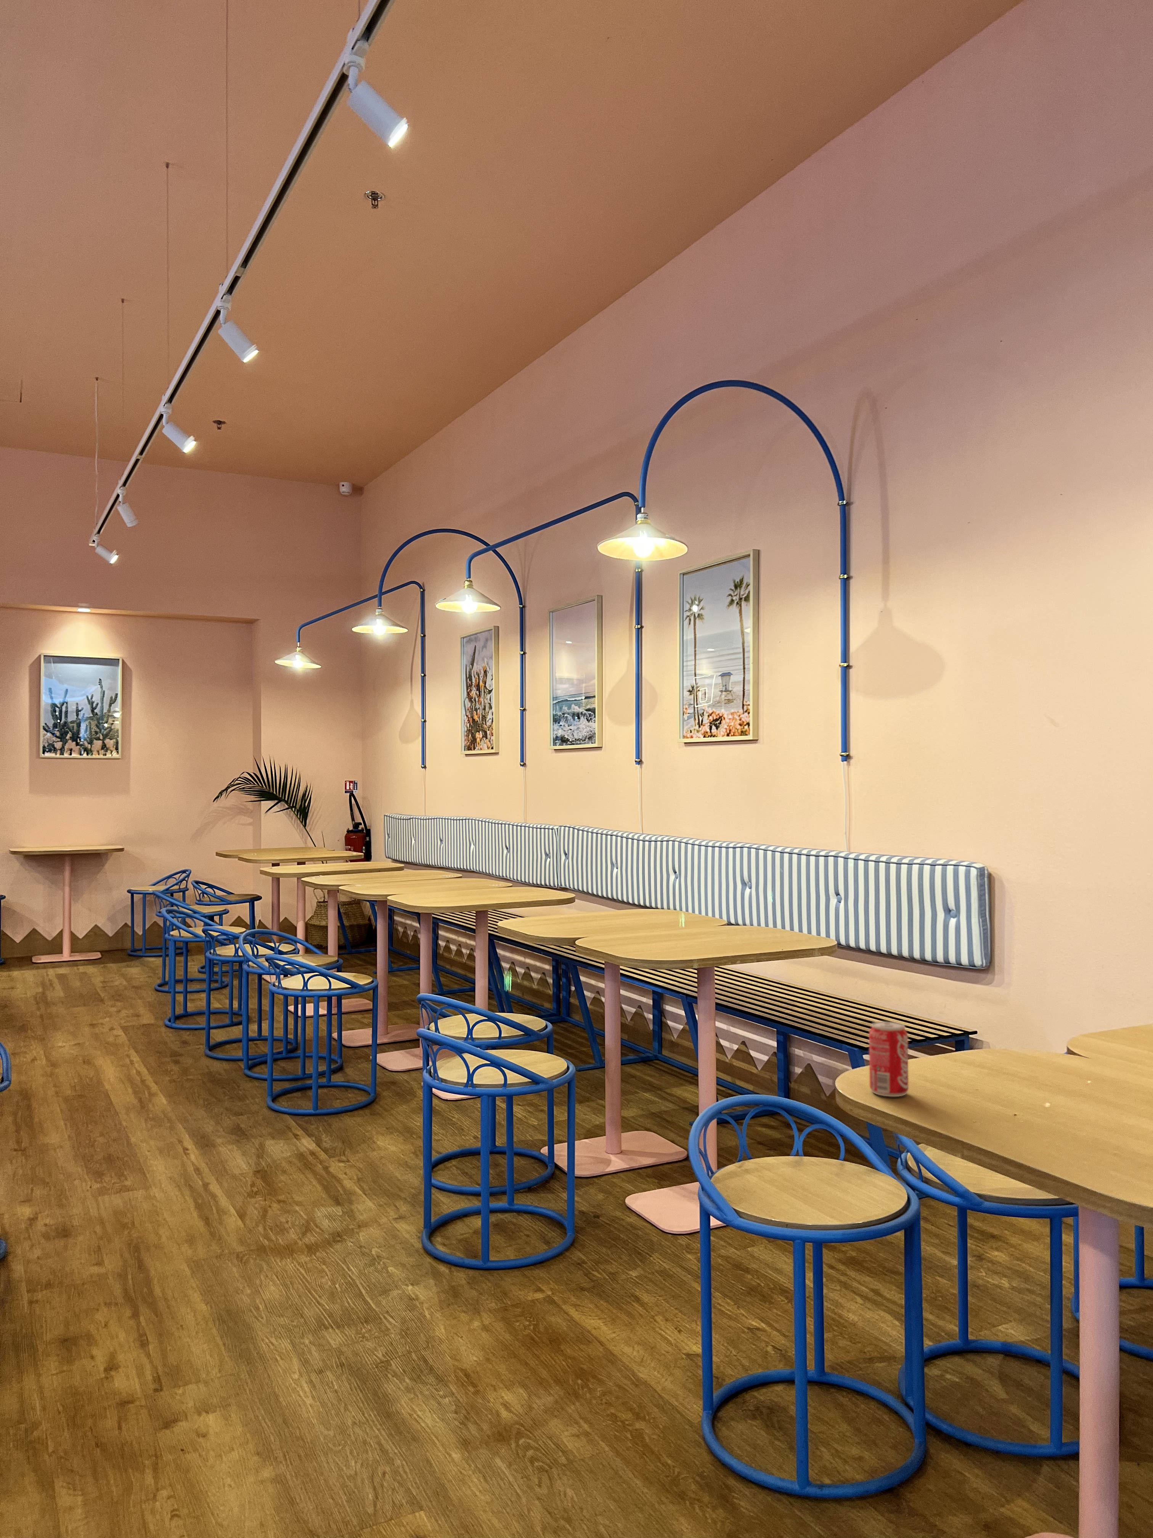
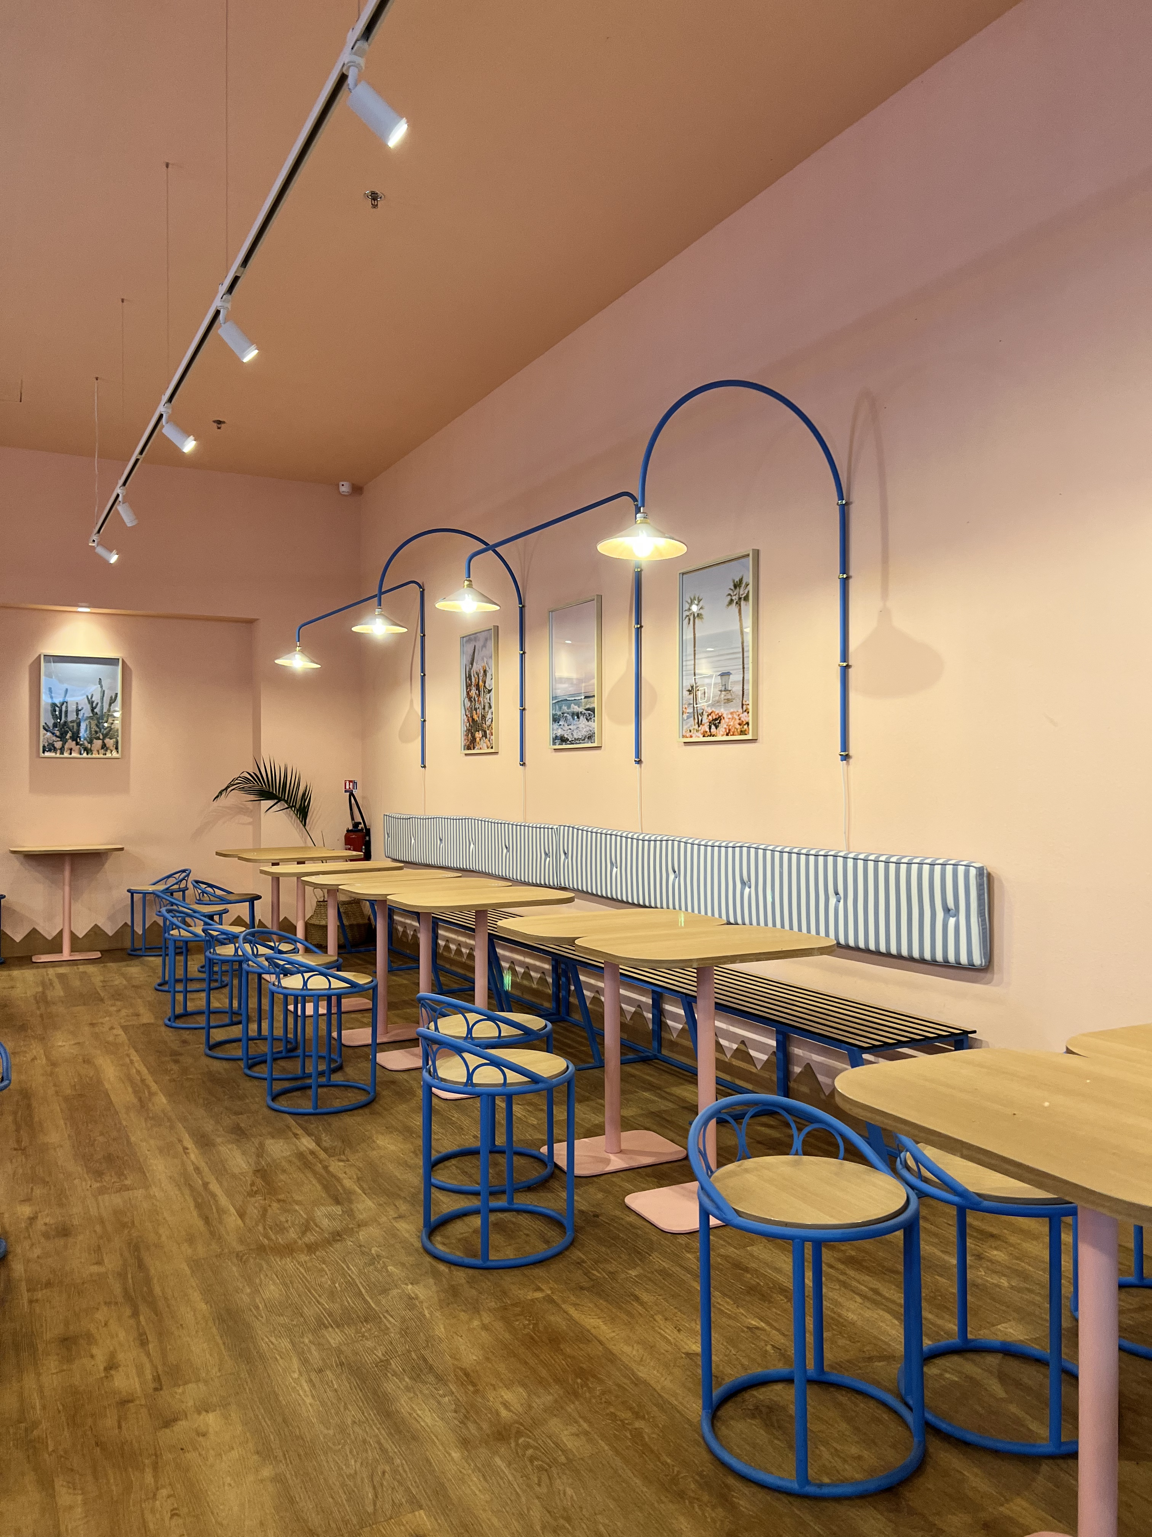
- beverage can (889, 1058)
